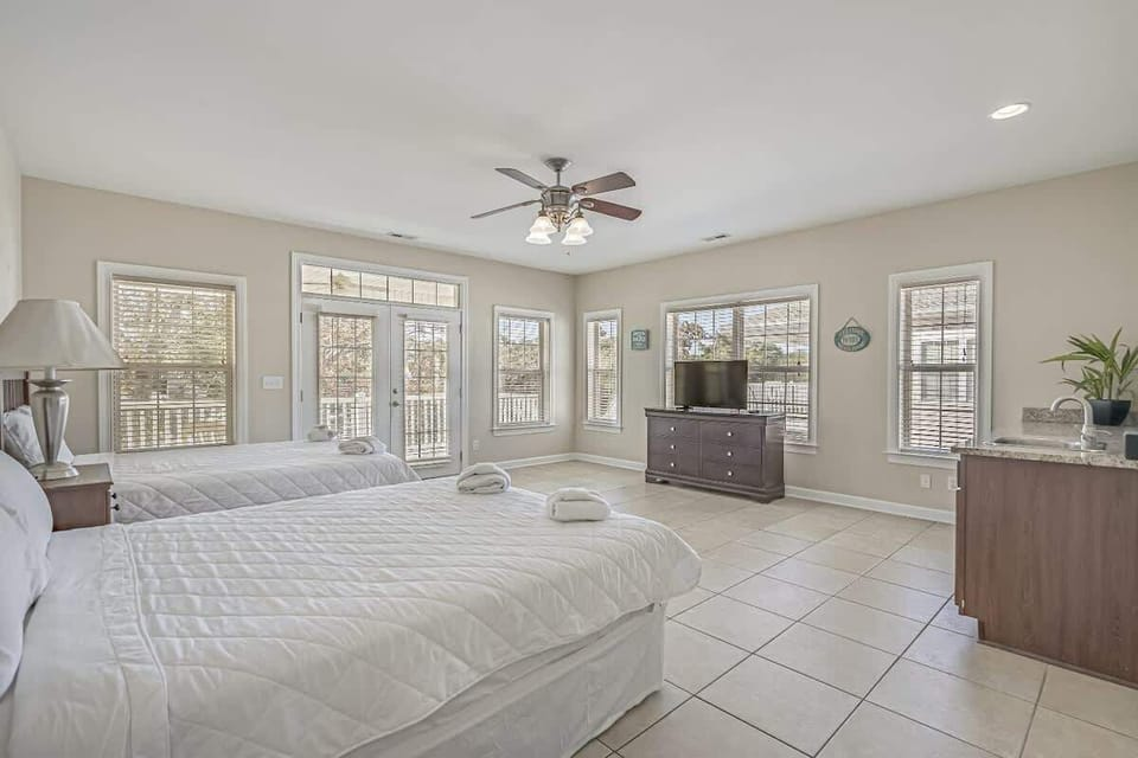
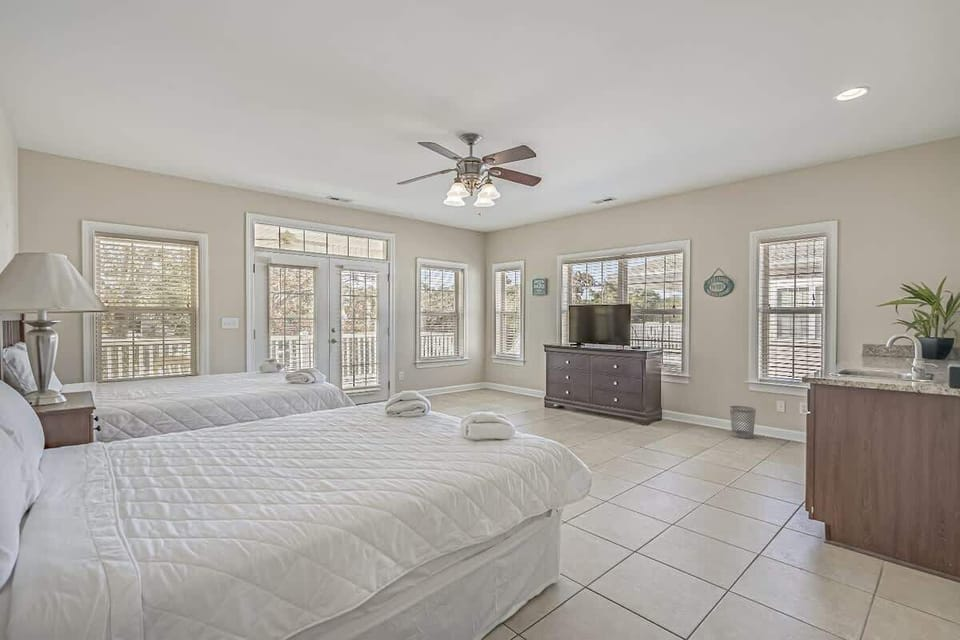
+ wastebasket (742, 421)
